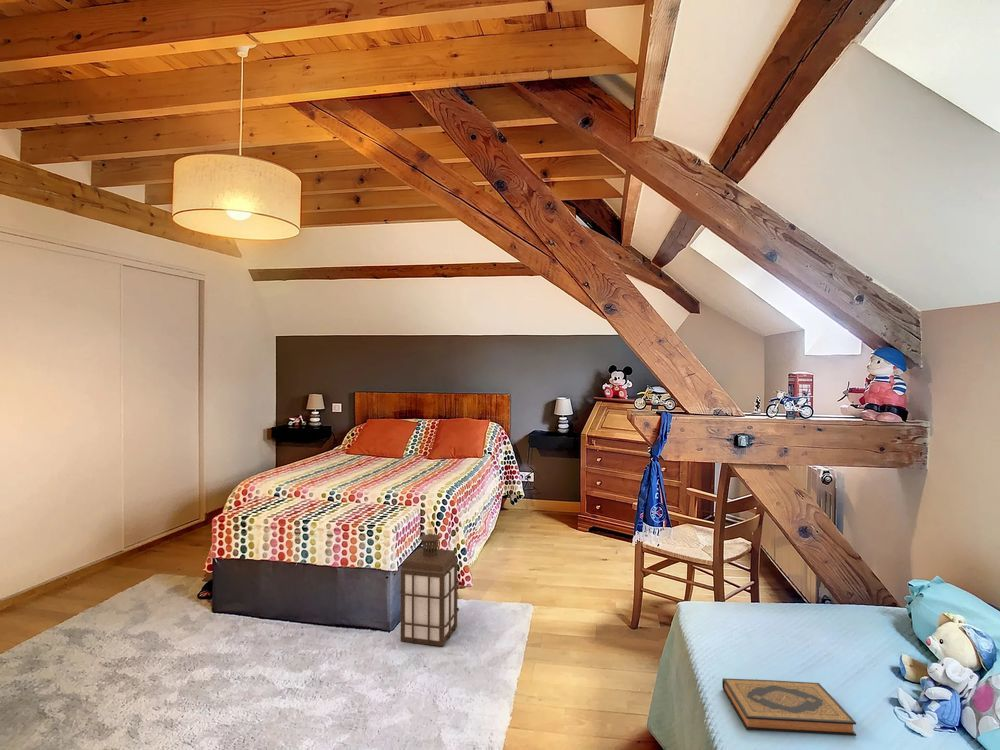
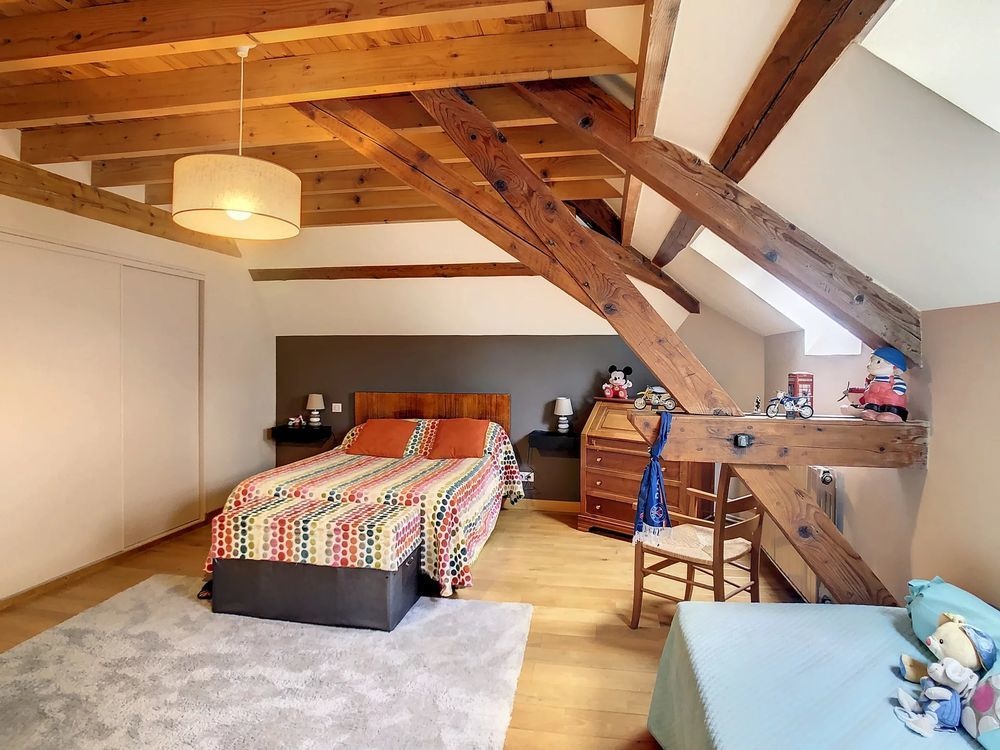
- hardback book (784, 704)
- lantern (430, 583)
